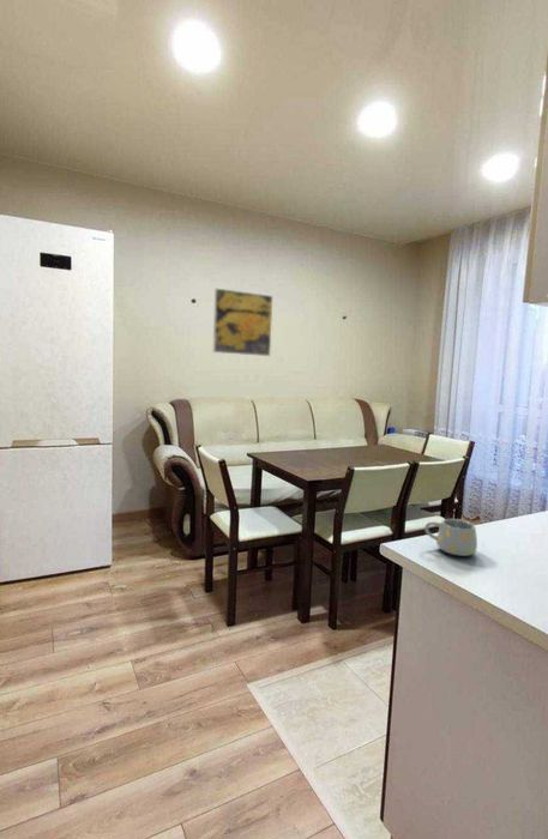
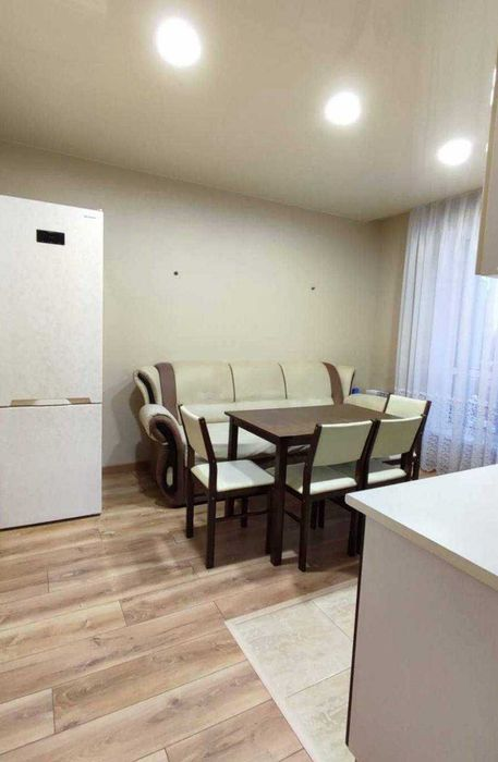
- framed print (243, 322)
- mug (450, 536)
